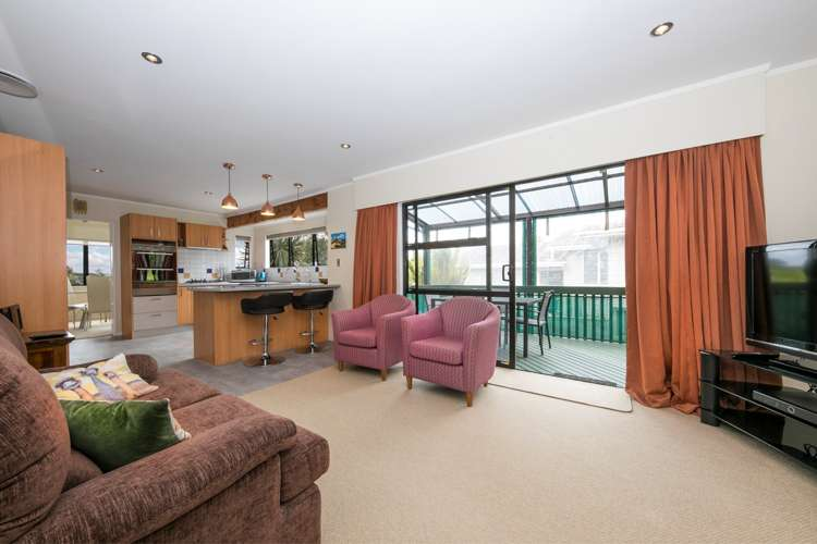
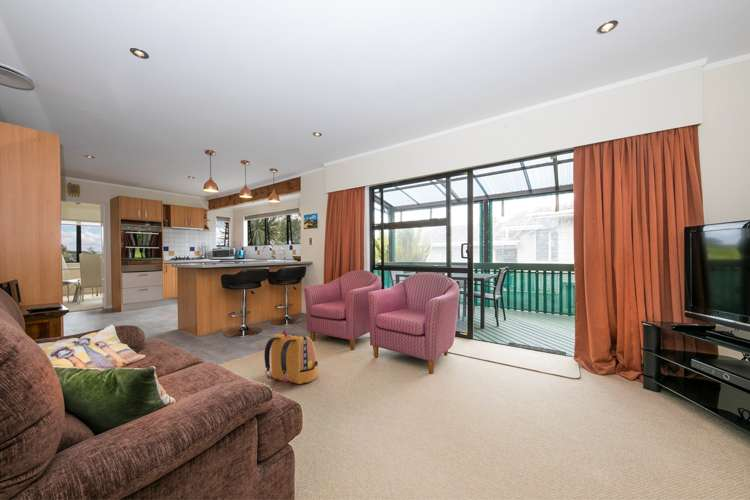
+ backpack (292, 352)
